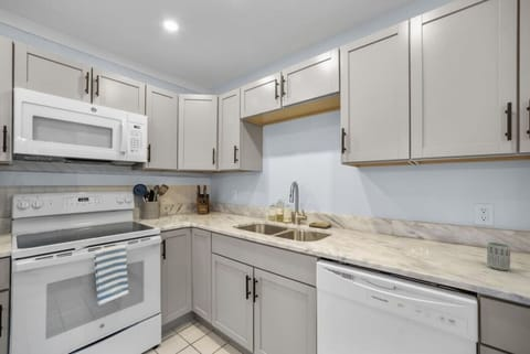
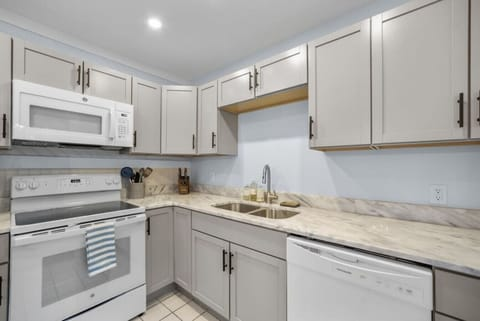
- cup (498, 256)
